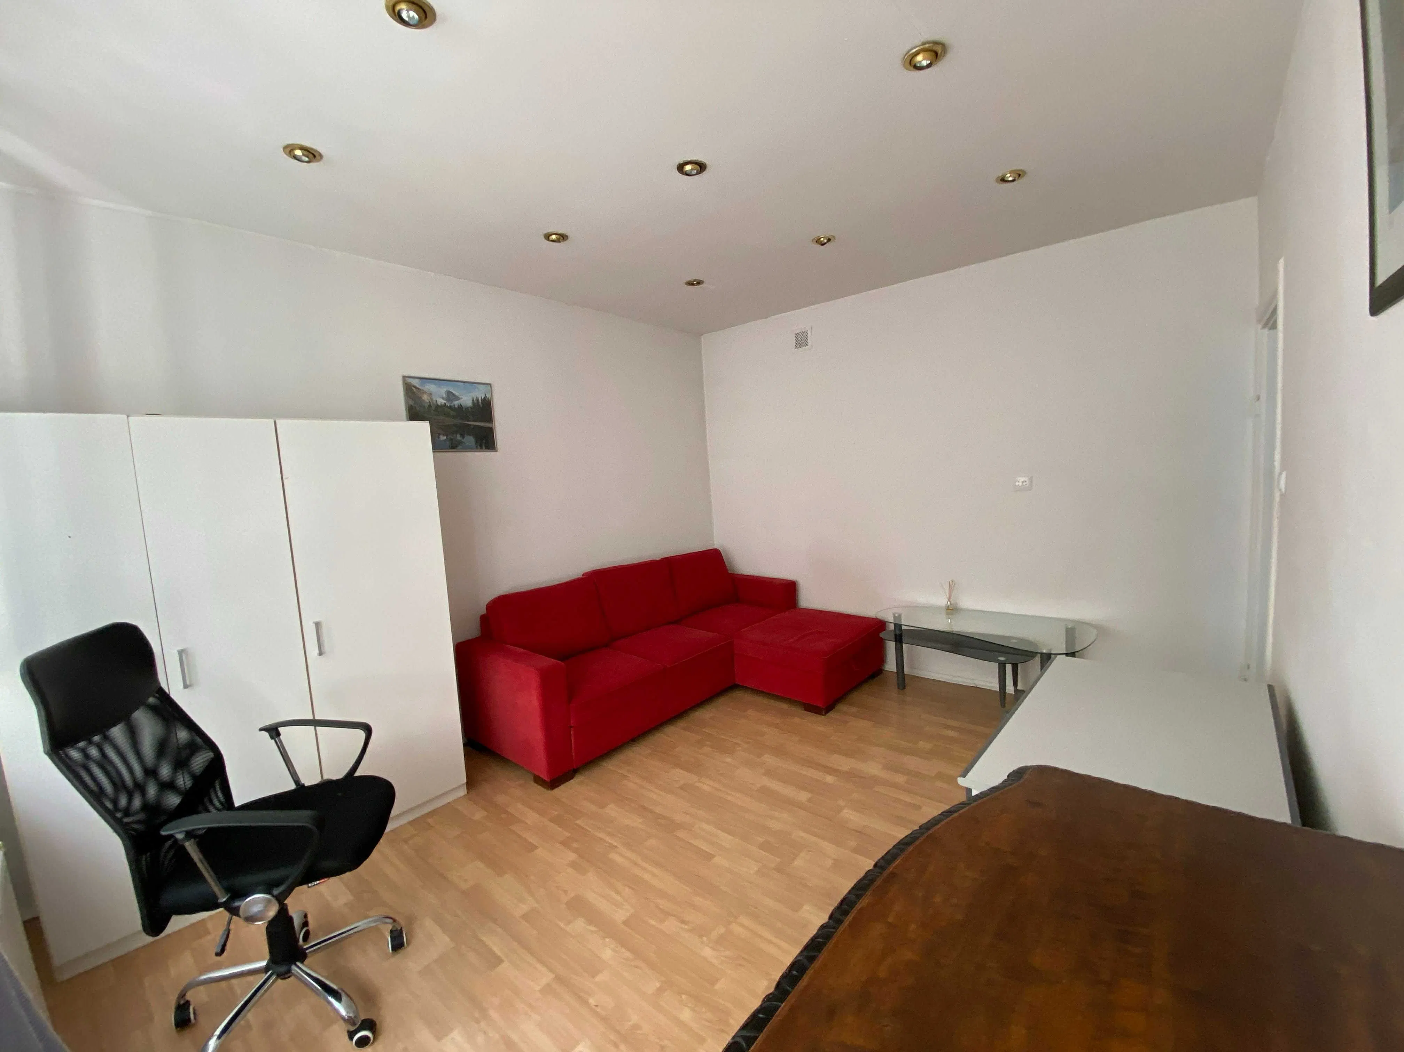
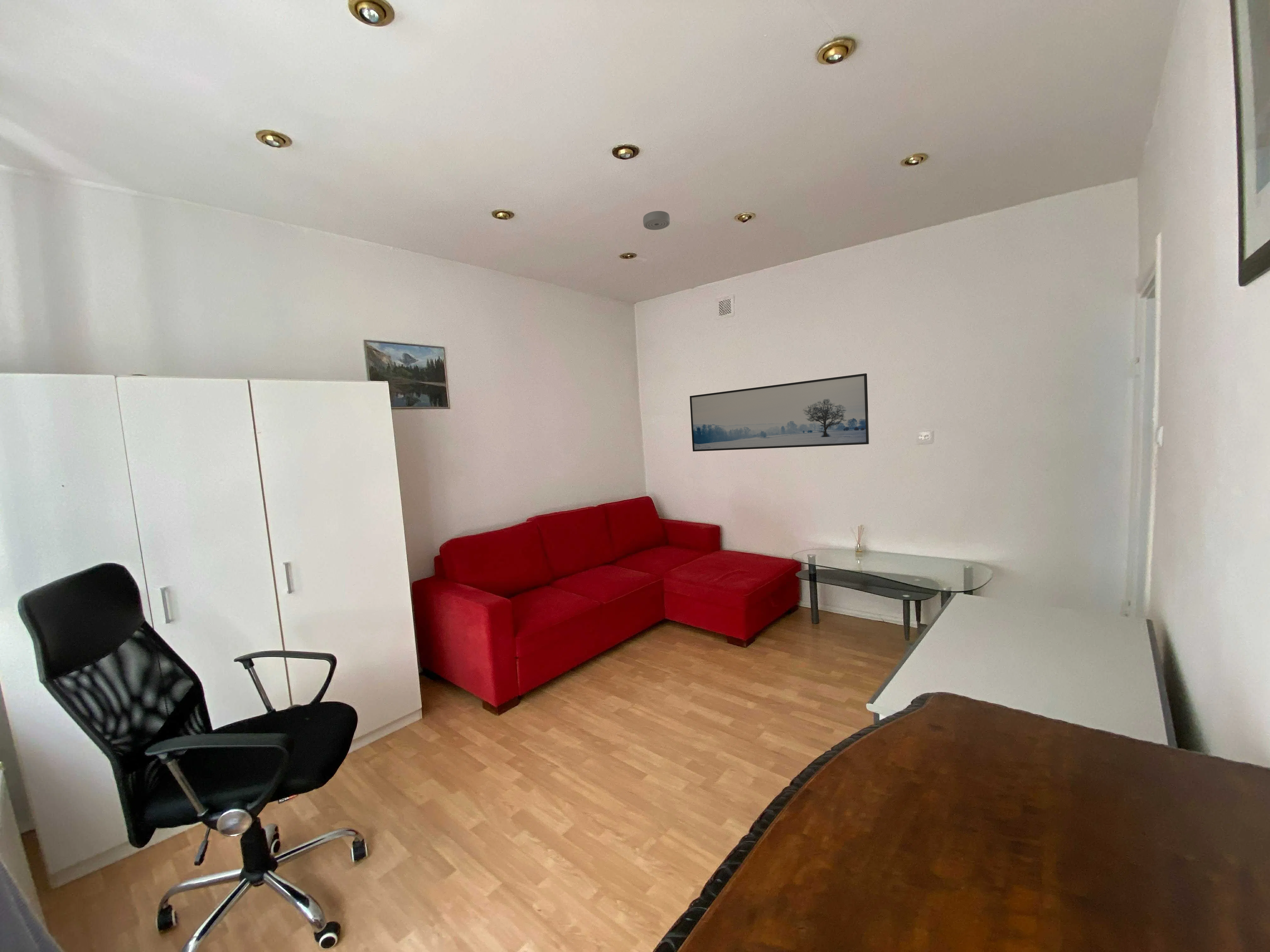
+ smoke detector (656, 221)
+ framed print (769, 417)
